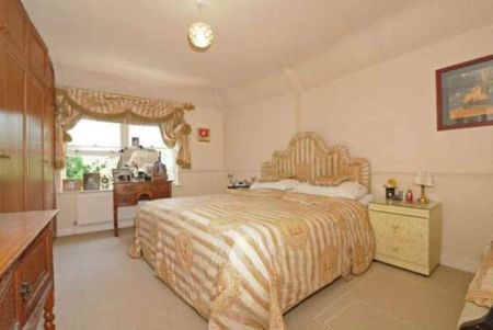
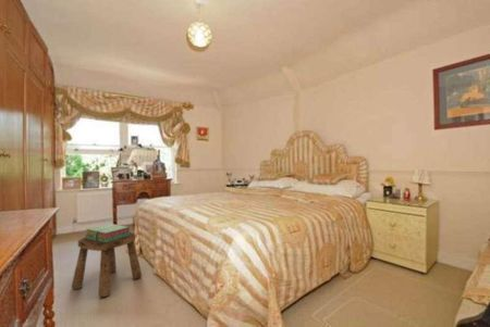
+ stool (108, 260)
+ stack of books (108, 231)
